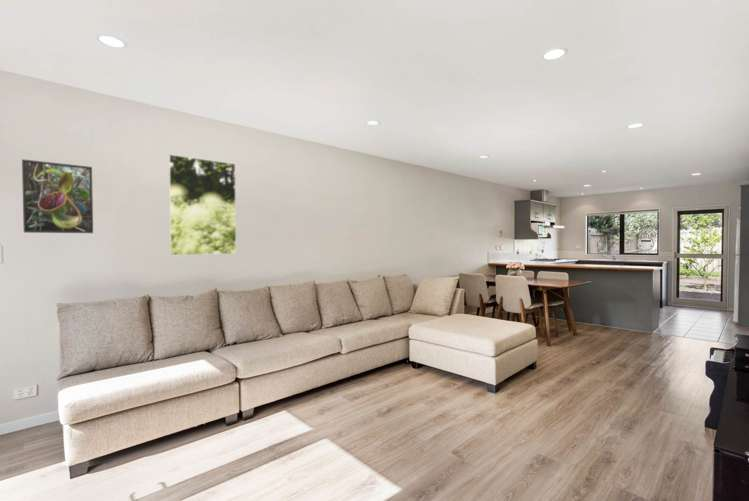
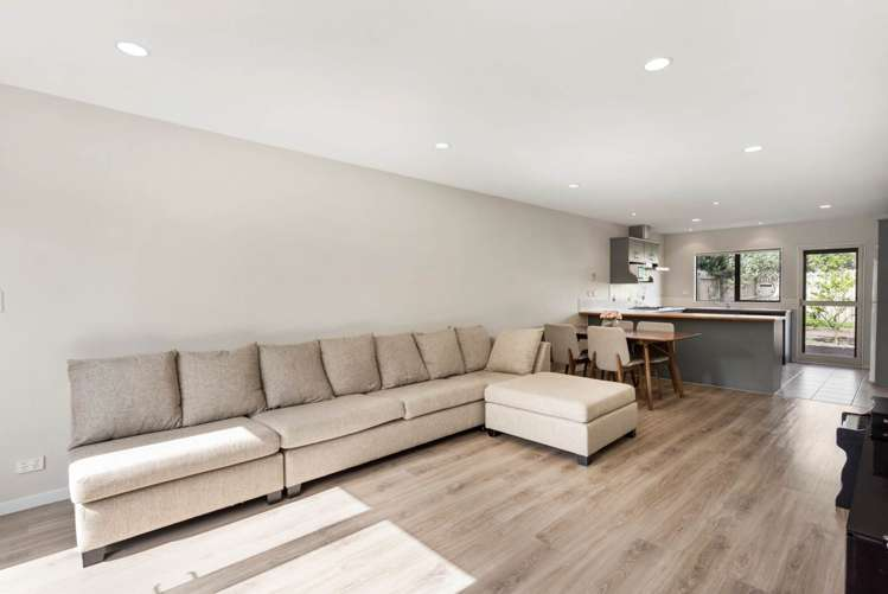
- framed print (59, 198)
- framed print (204, 207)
